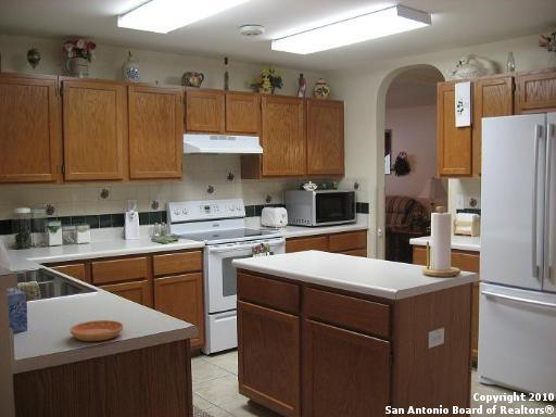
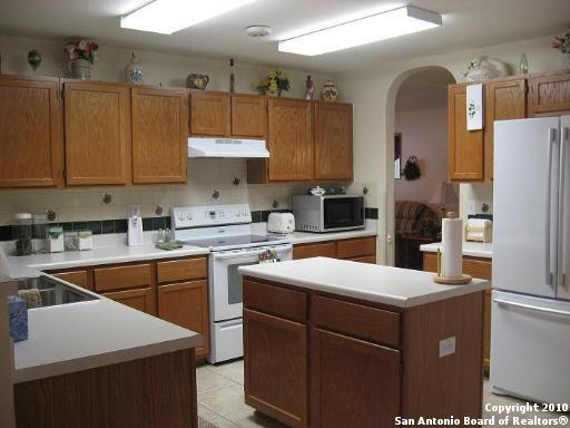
- saucer (97, 330)
